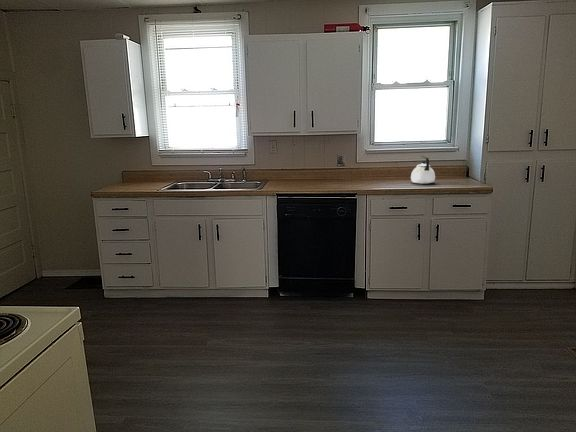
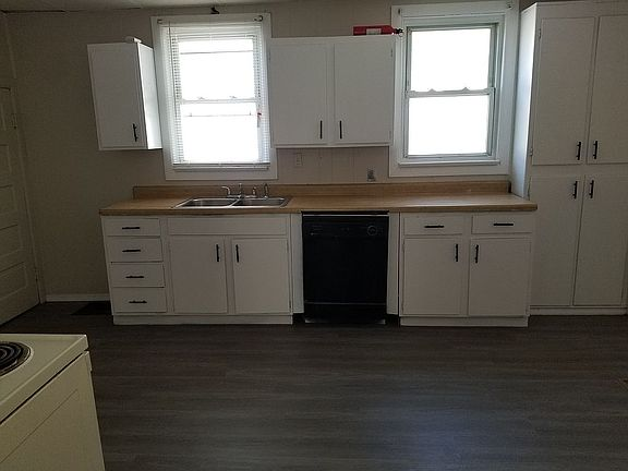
- kettle (423, 169)
